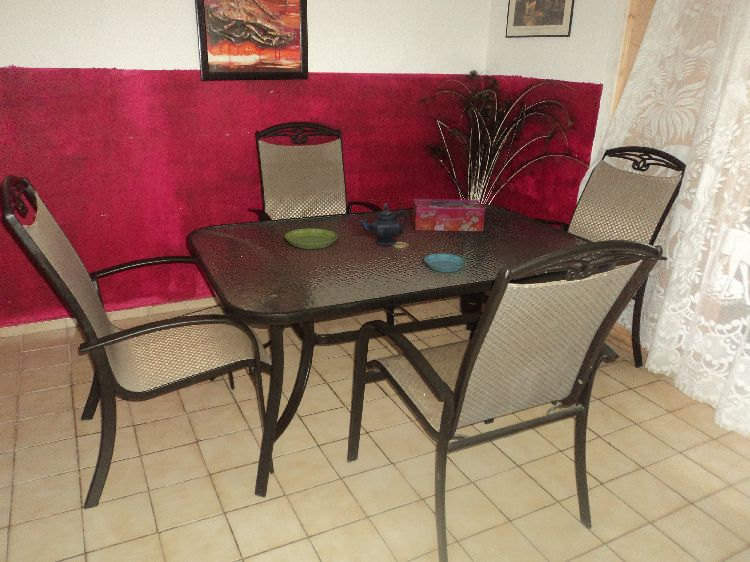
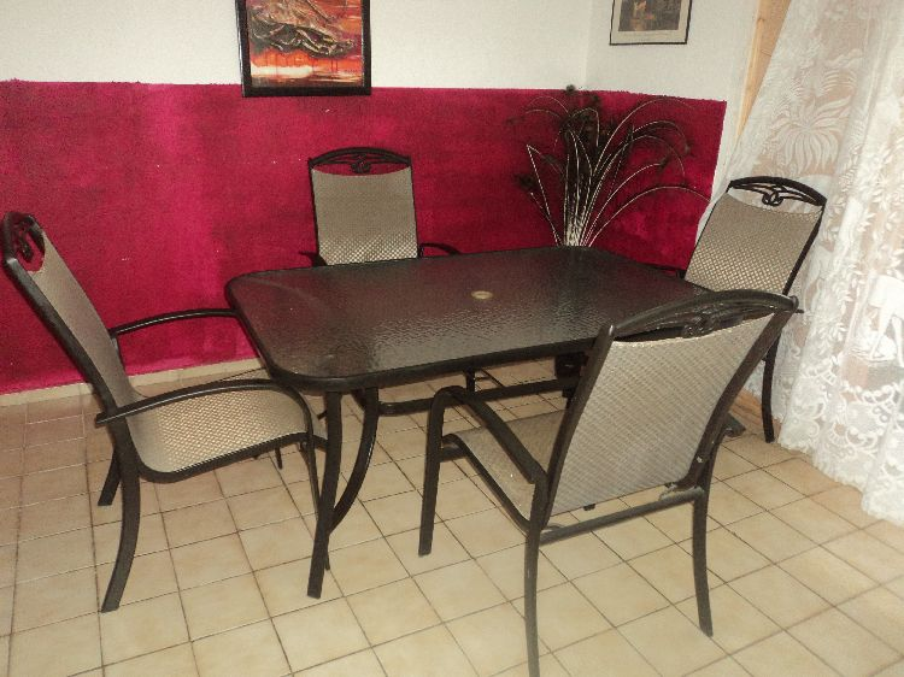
- saucer (444, 263)
- saucer (311, 239)
- tissue box (447, 214)
- teapot (384, 223)
